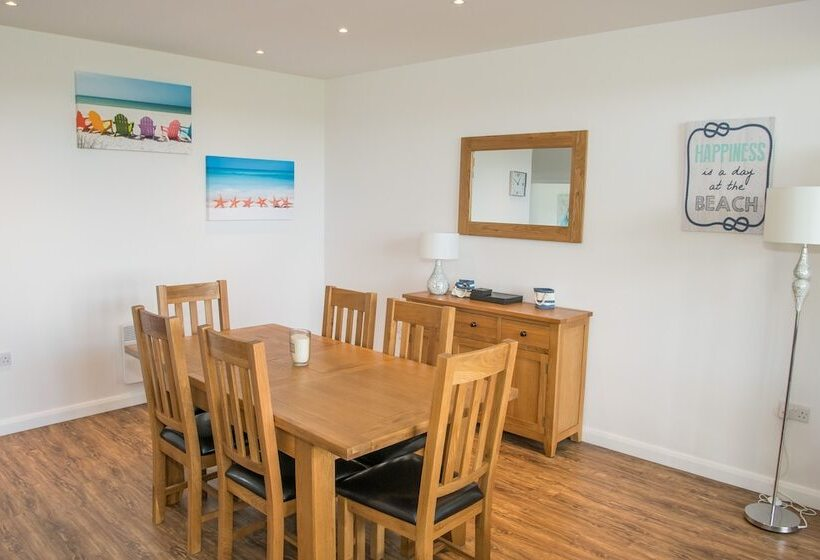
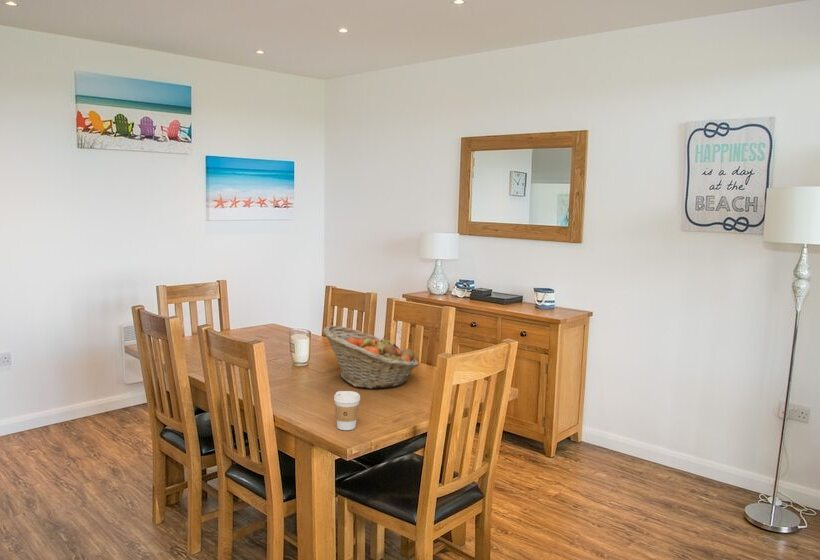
+ fruit basket (370, 354)
+ coffee cup (346, 410)
